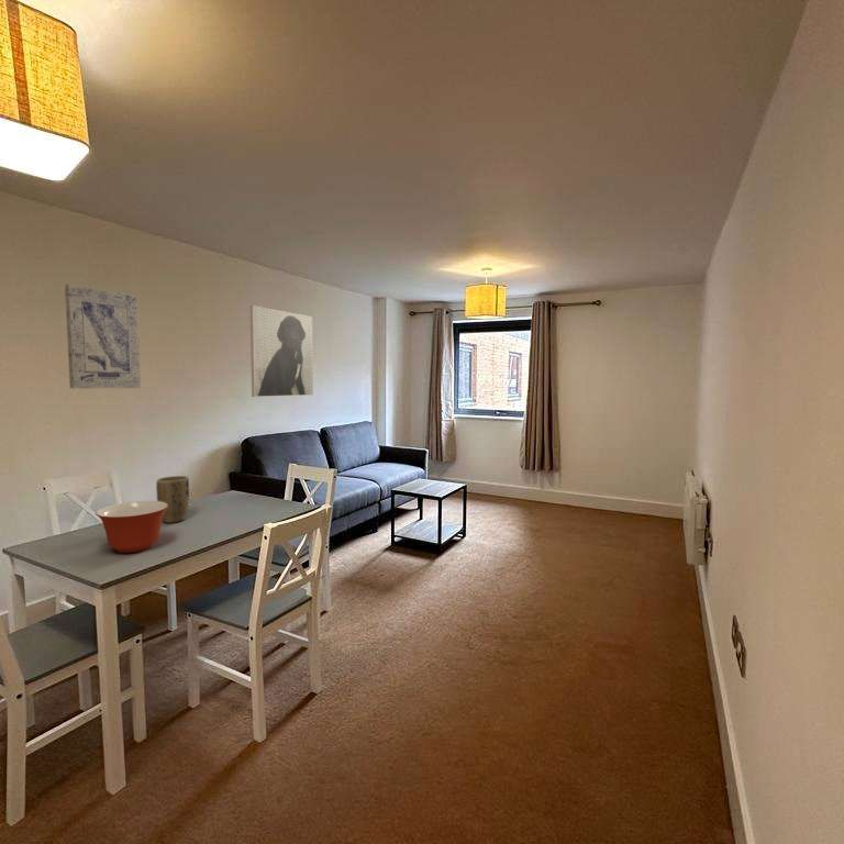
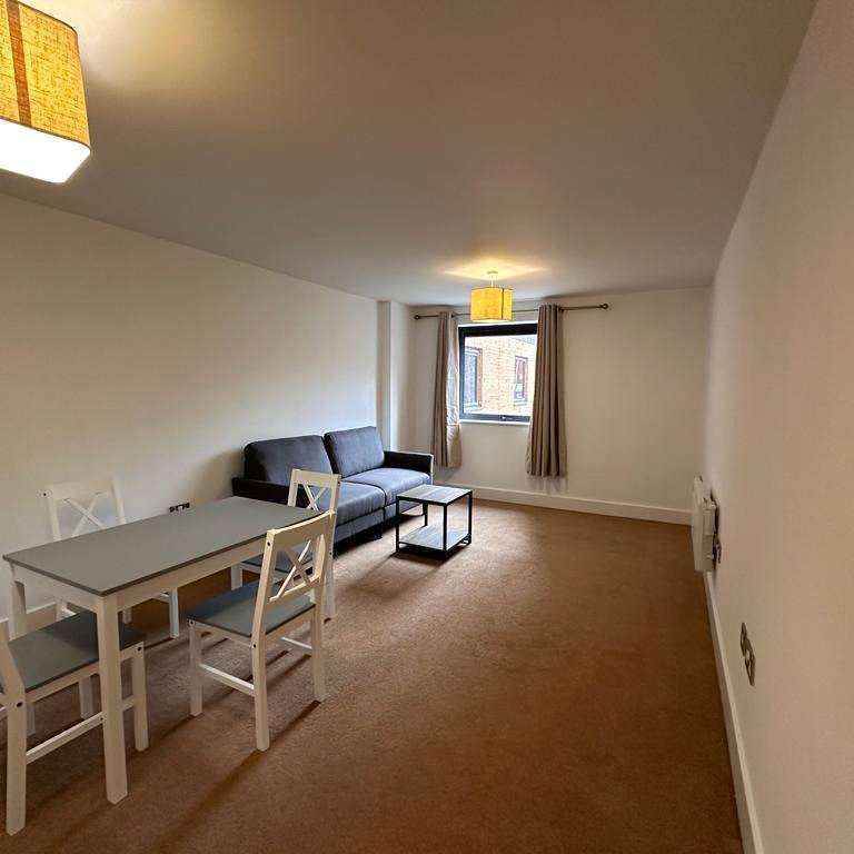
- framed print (284, 354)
- mixing bowl (133, 528)
- wall art (104, 340)
- plant pot (173, 499)
